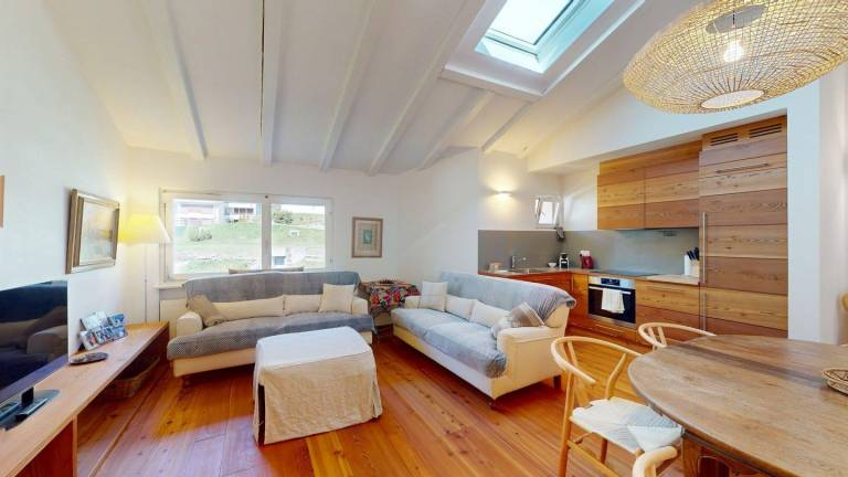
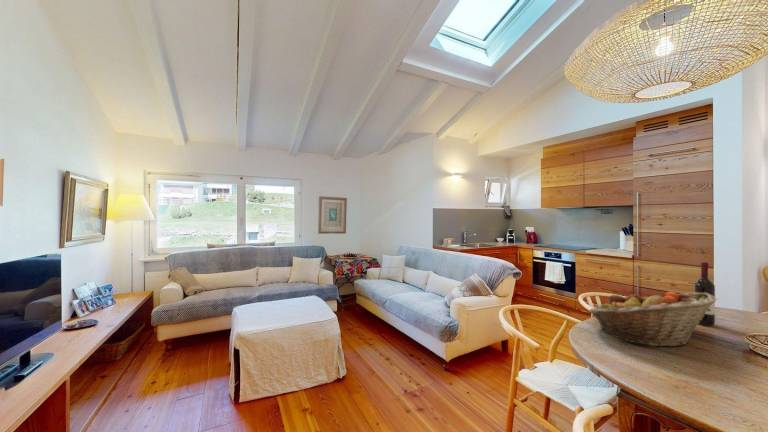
+ wine bottle (704, 292)
+ fruit basket (648, 311)
